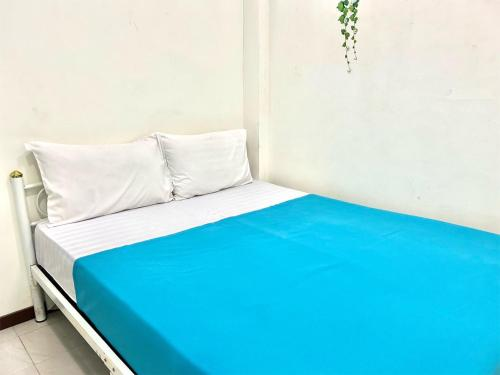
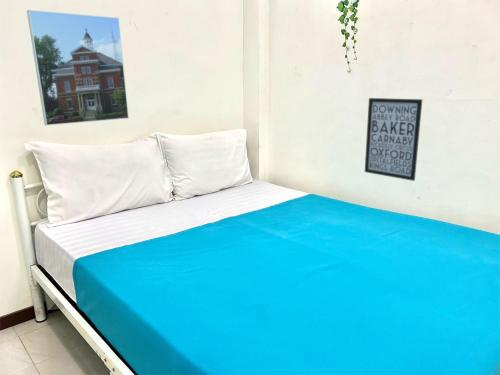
+ wall art (391, 138)
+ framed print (82, 69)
